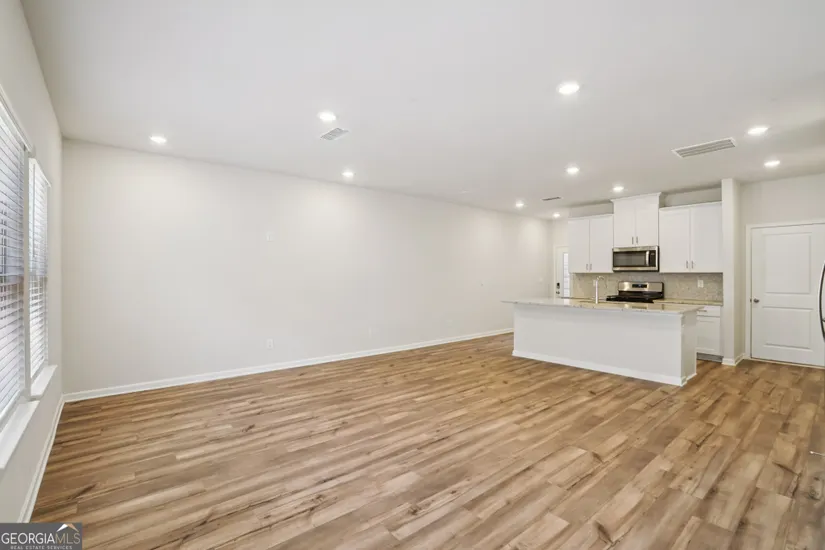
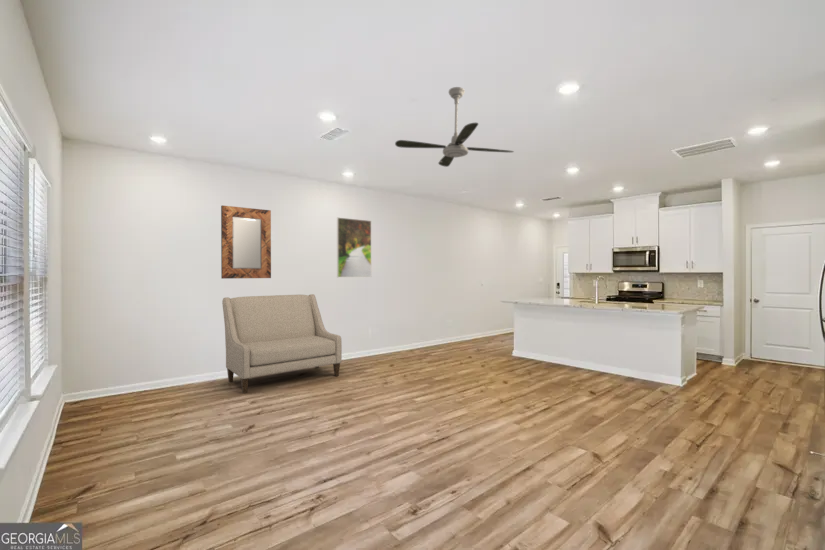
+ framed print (354, 248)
+ home mirror (247, 243)
+ ceiling fan (455, 122)
+ sofa (282, 337)
